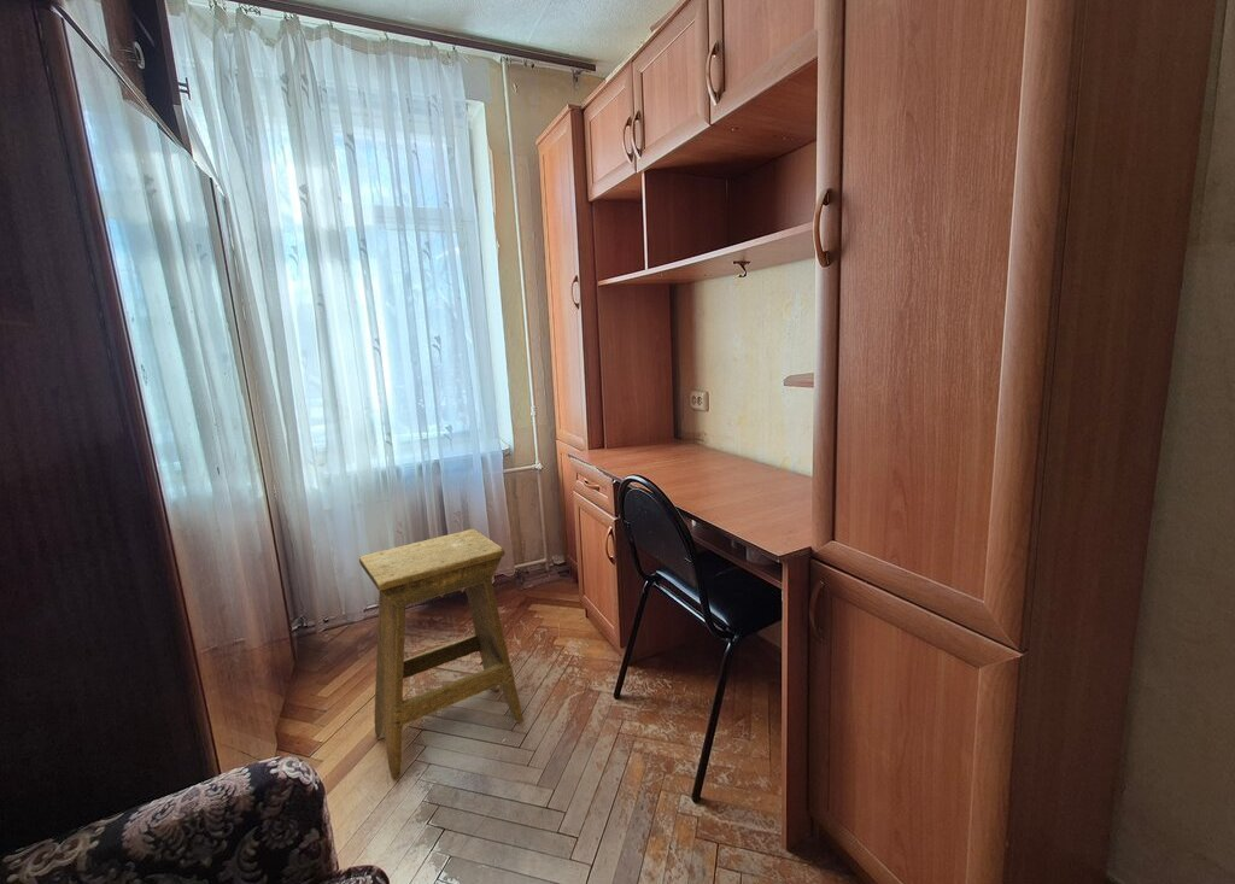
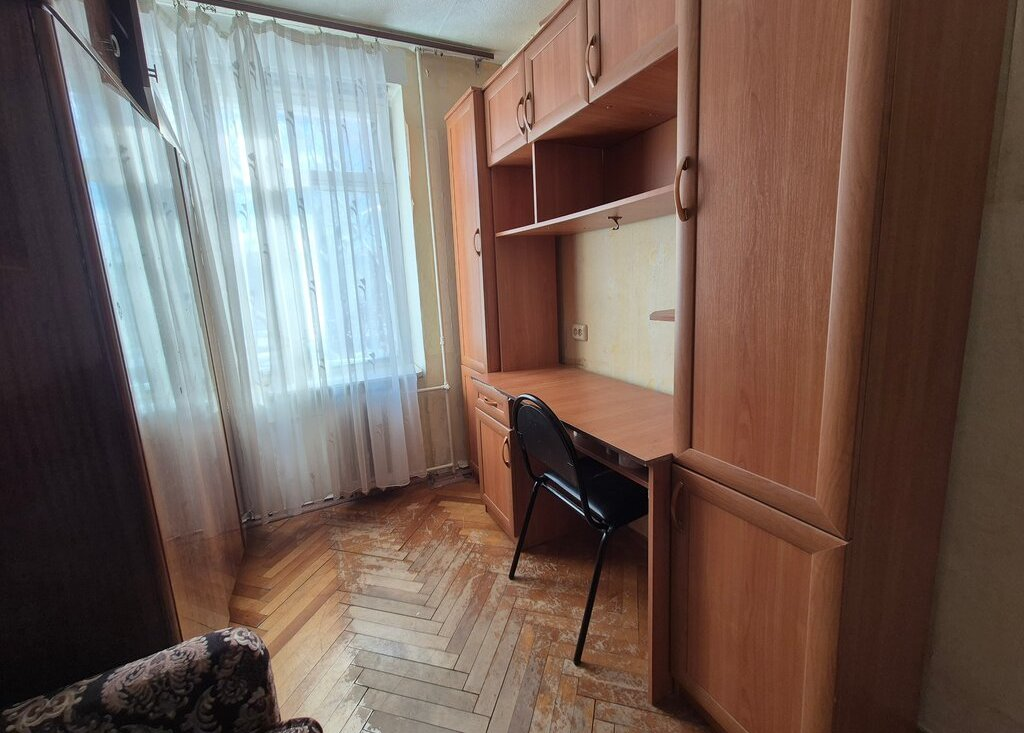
- stool (439, 646)
